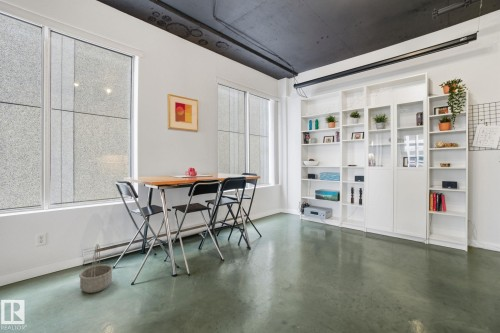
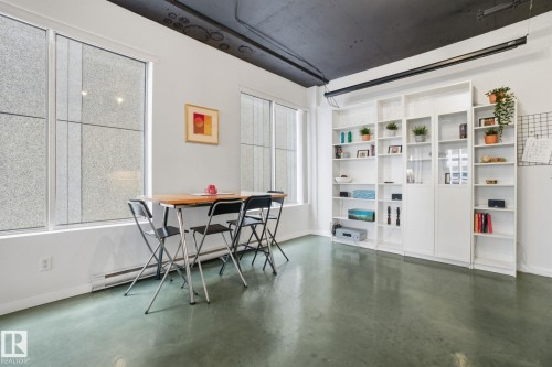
- basket (96, 265)
